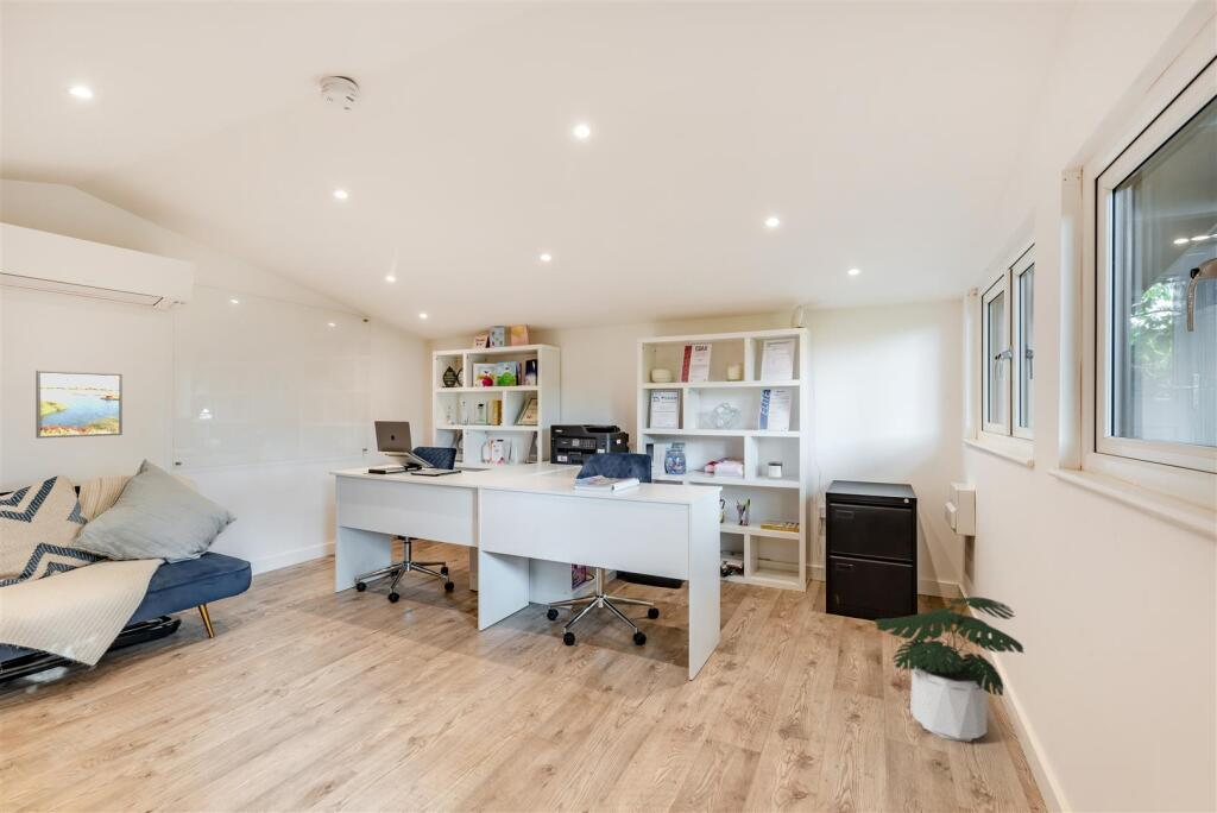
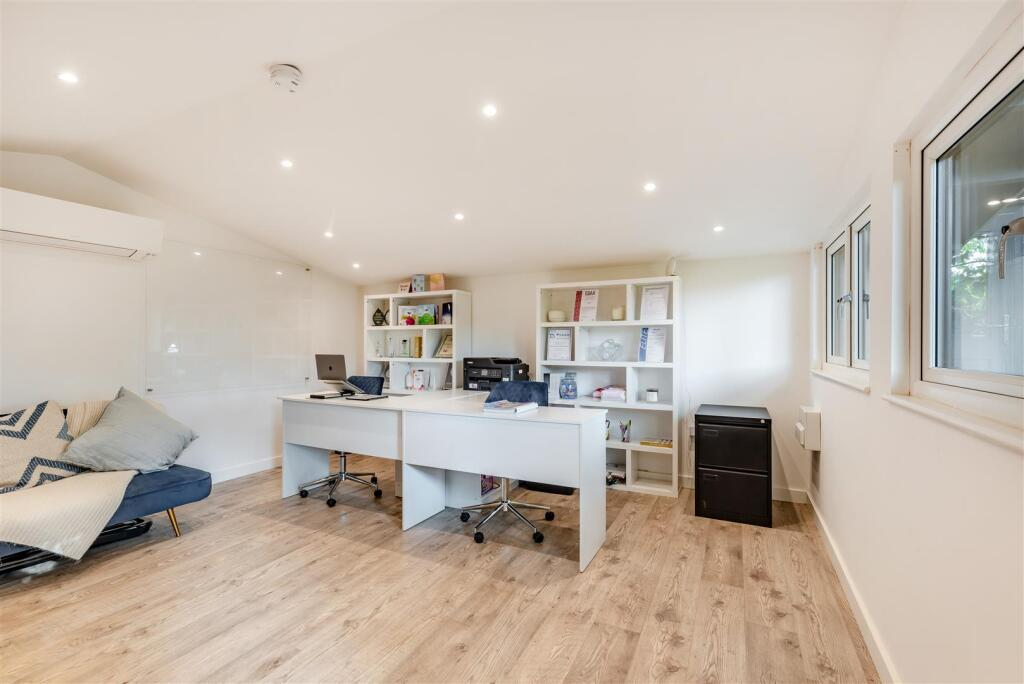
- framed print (81, 404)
- potted plant (944, 664)
